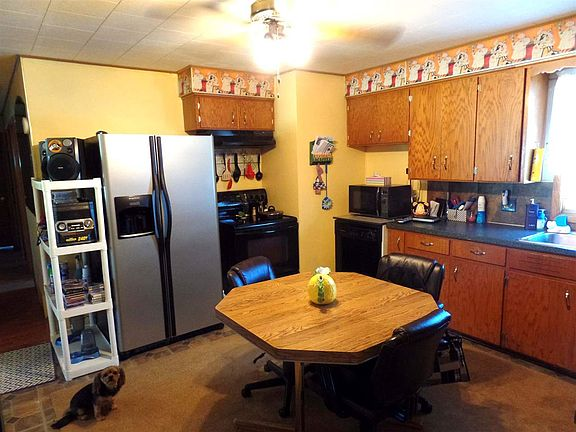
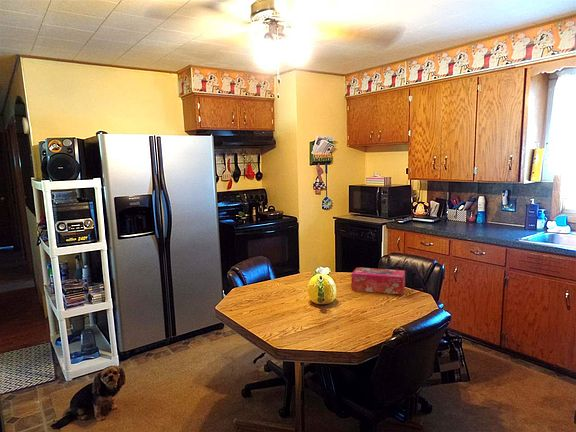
+ tissue box (378, 280)
